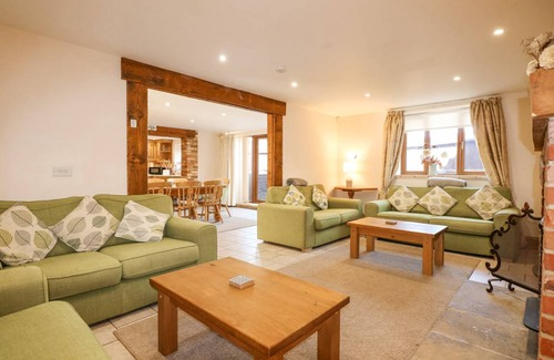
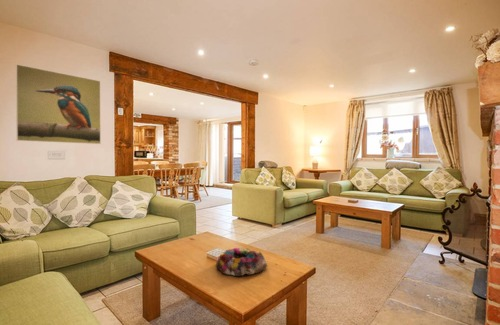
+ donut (241, 258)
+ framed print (62, 108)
